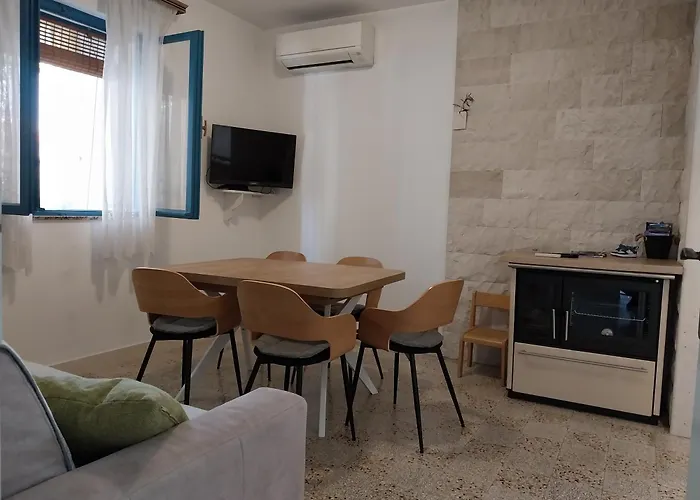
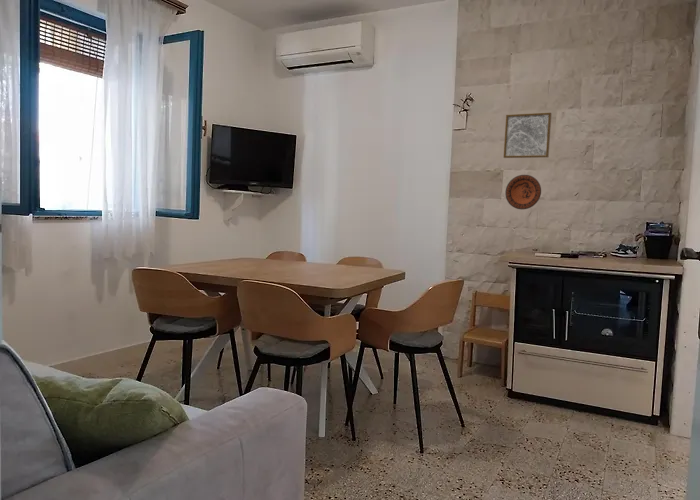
+ decorative plate (523, 192)
+ wall art (527, 135)
